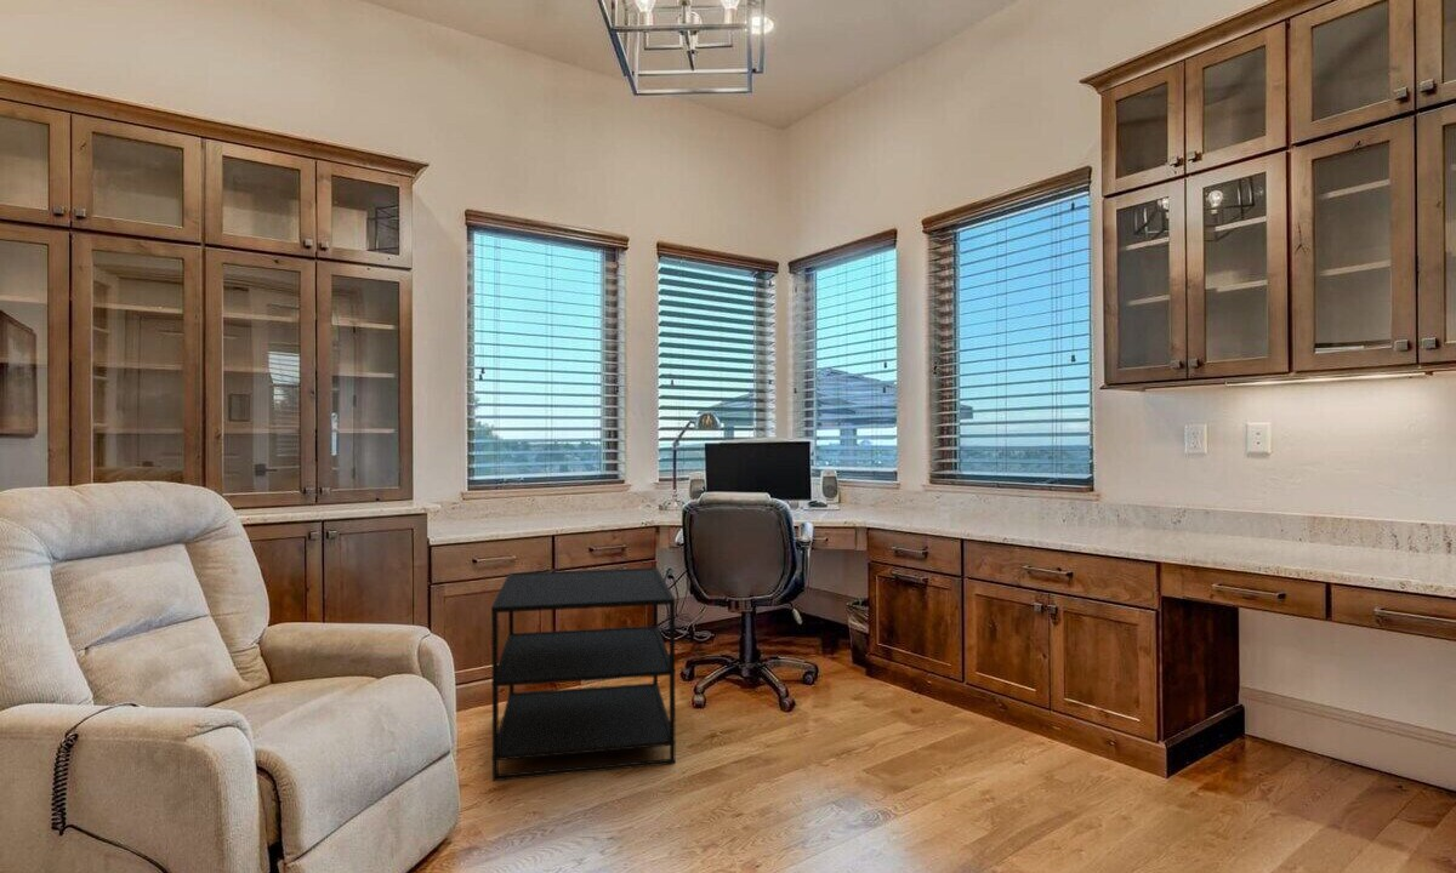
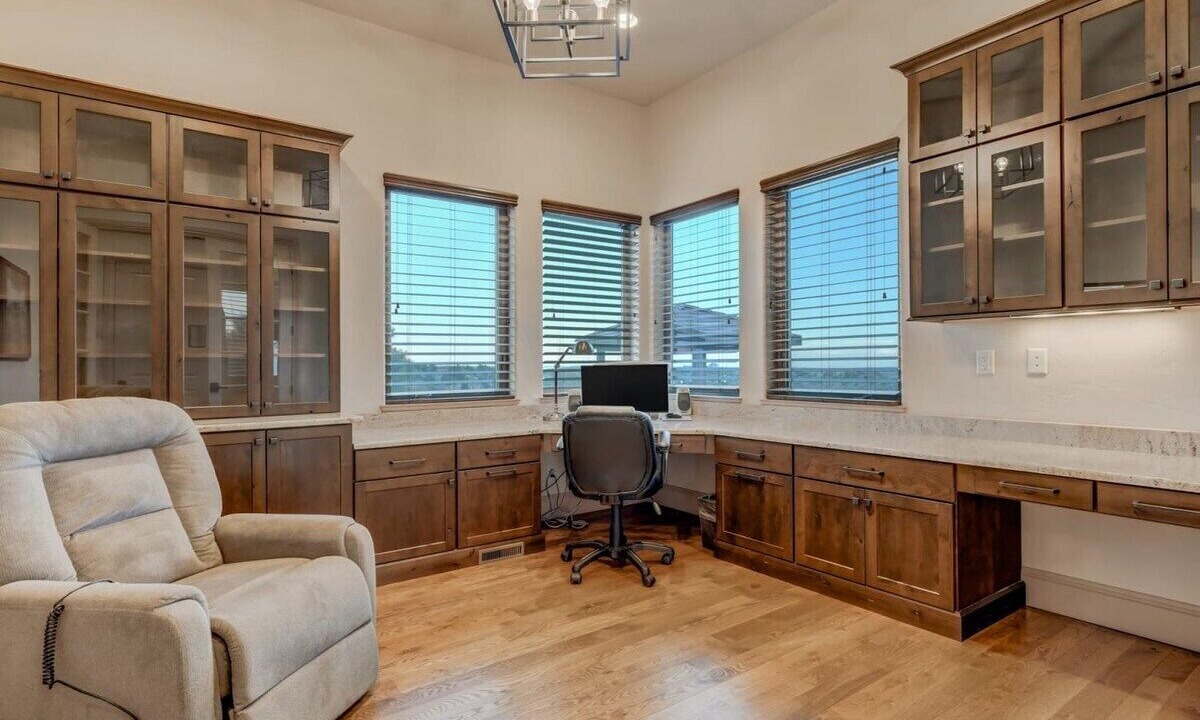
- side table (585, 661)
